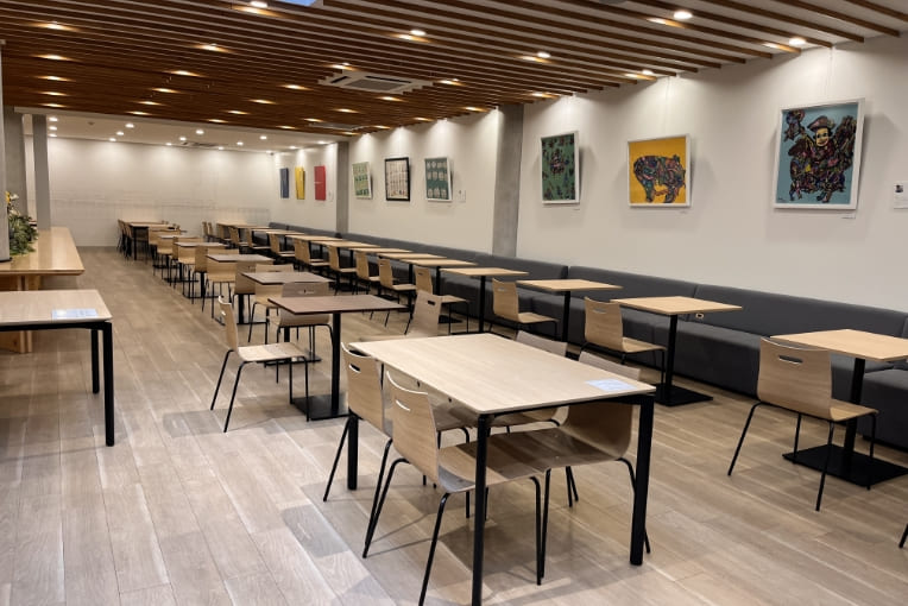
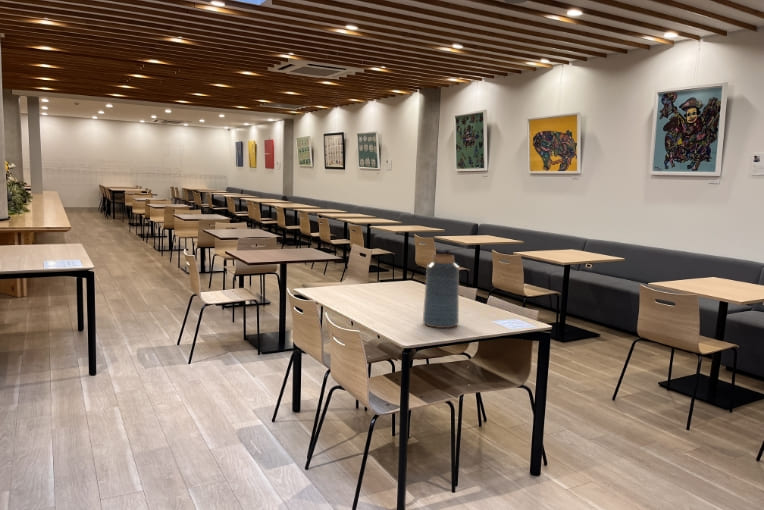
+ vase (441, 290)
